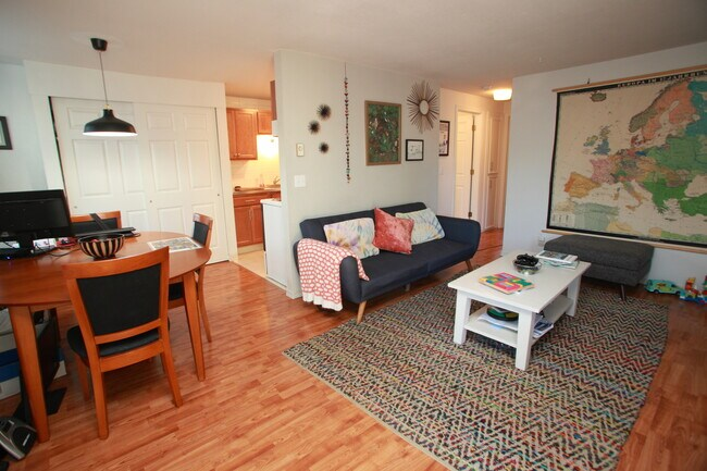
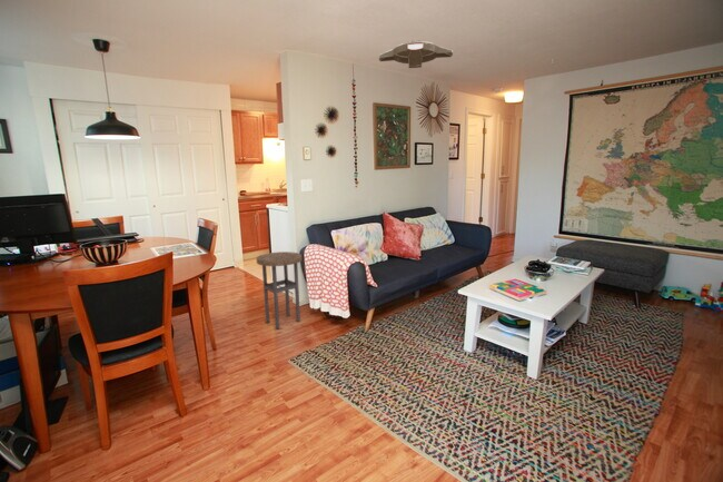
+ side table (280, 289)
+ ceiling light (415, 50)
